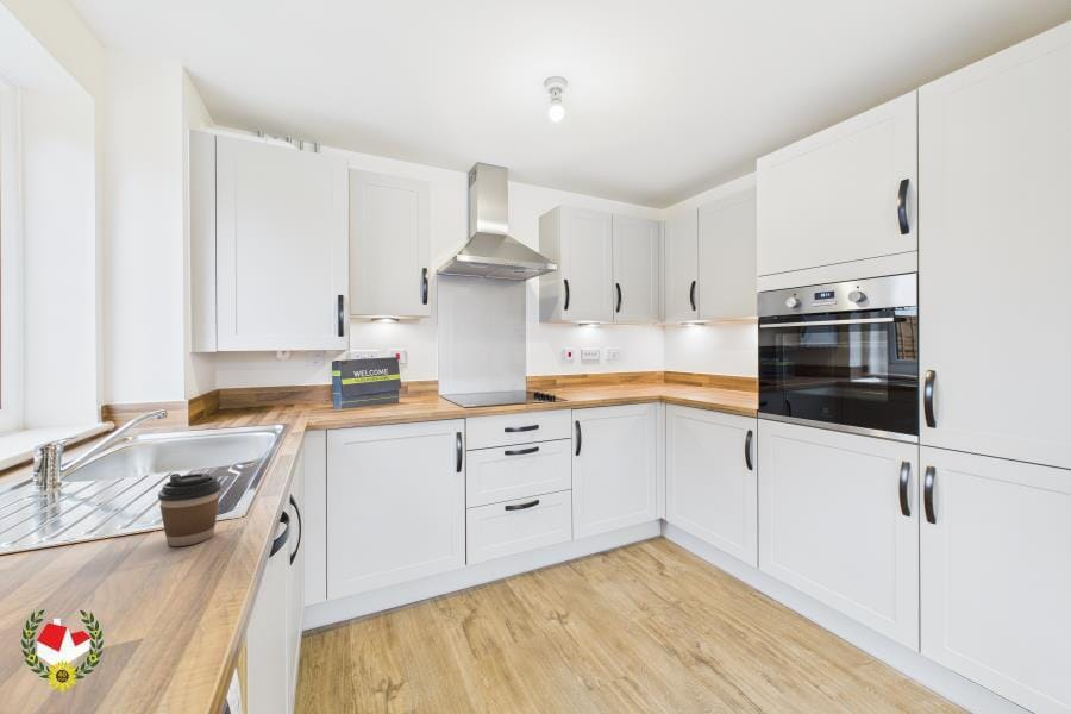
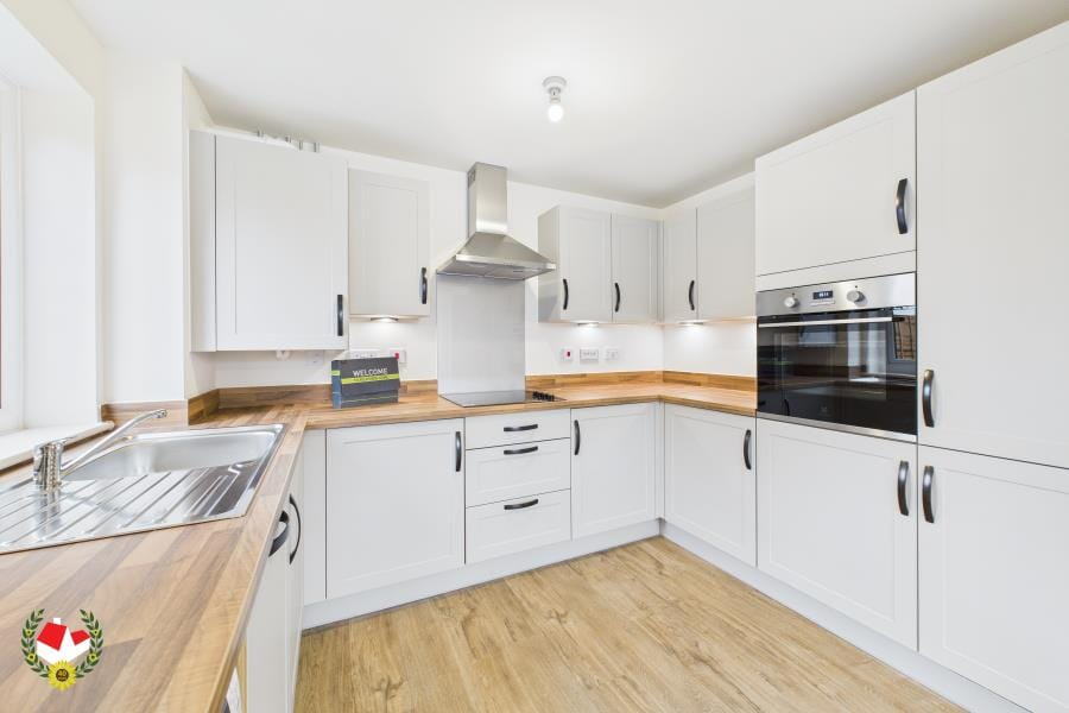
- coffee cup (190, 505)
